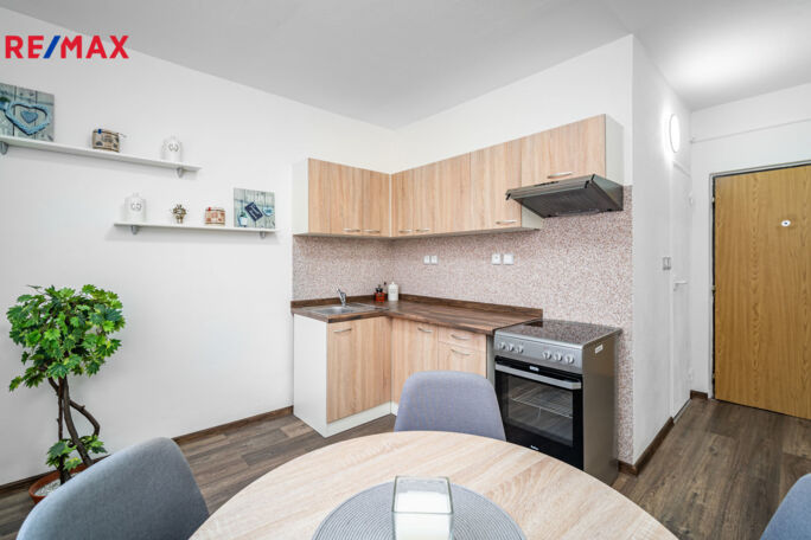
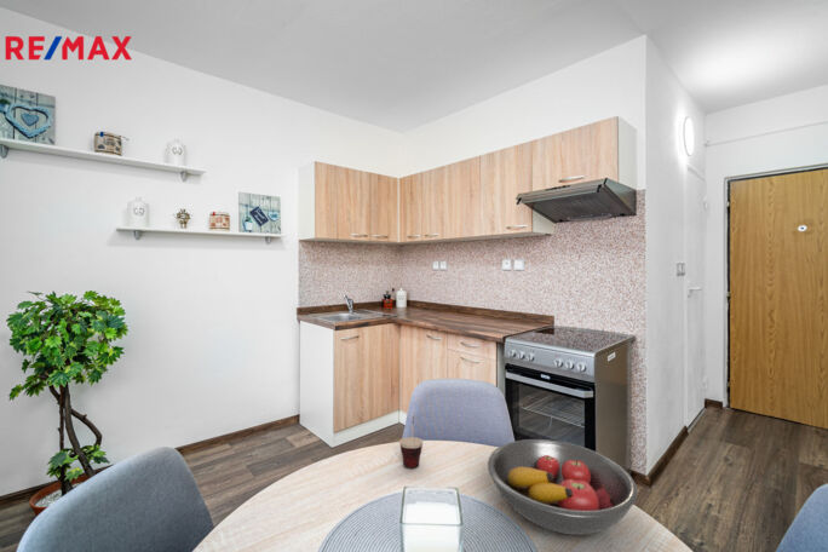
+ cup (412, 441)
+ fruit bowl (557, 483)
